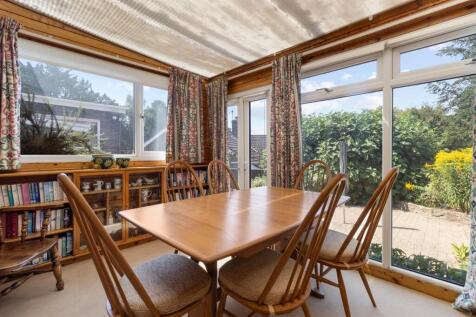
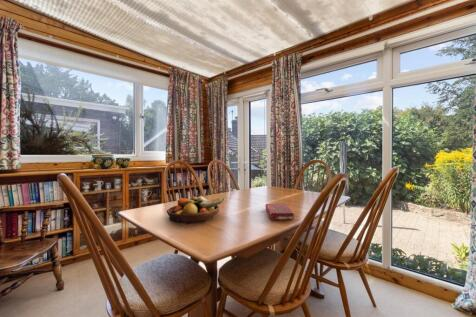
+ book (278, 210)
+ fruit bowl (194, 206)
